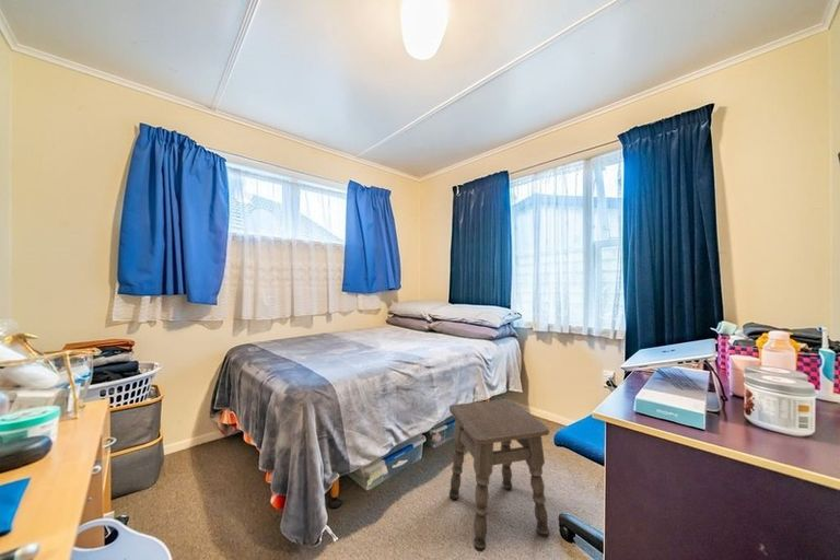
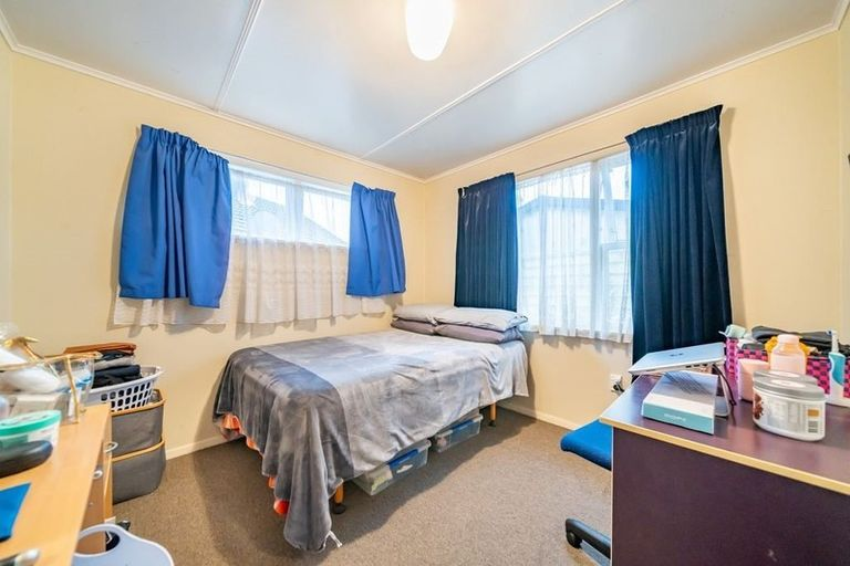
- side table (494, 464)
